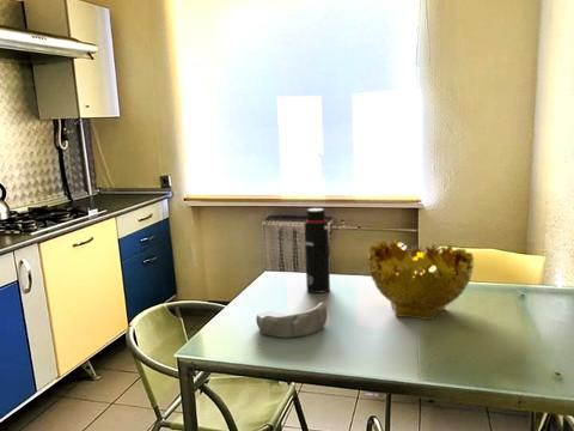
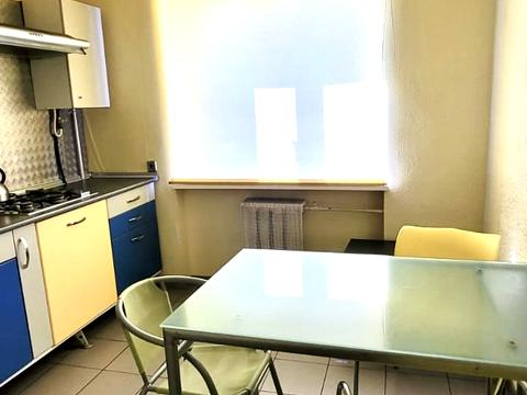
- banana (289, 315)
- decorative bowl (419, 279)
- water bottle (318, 250)
